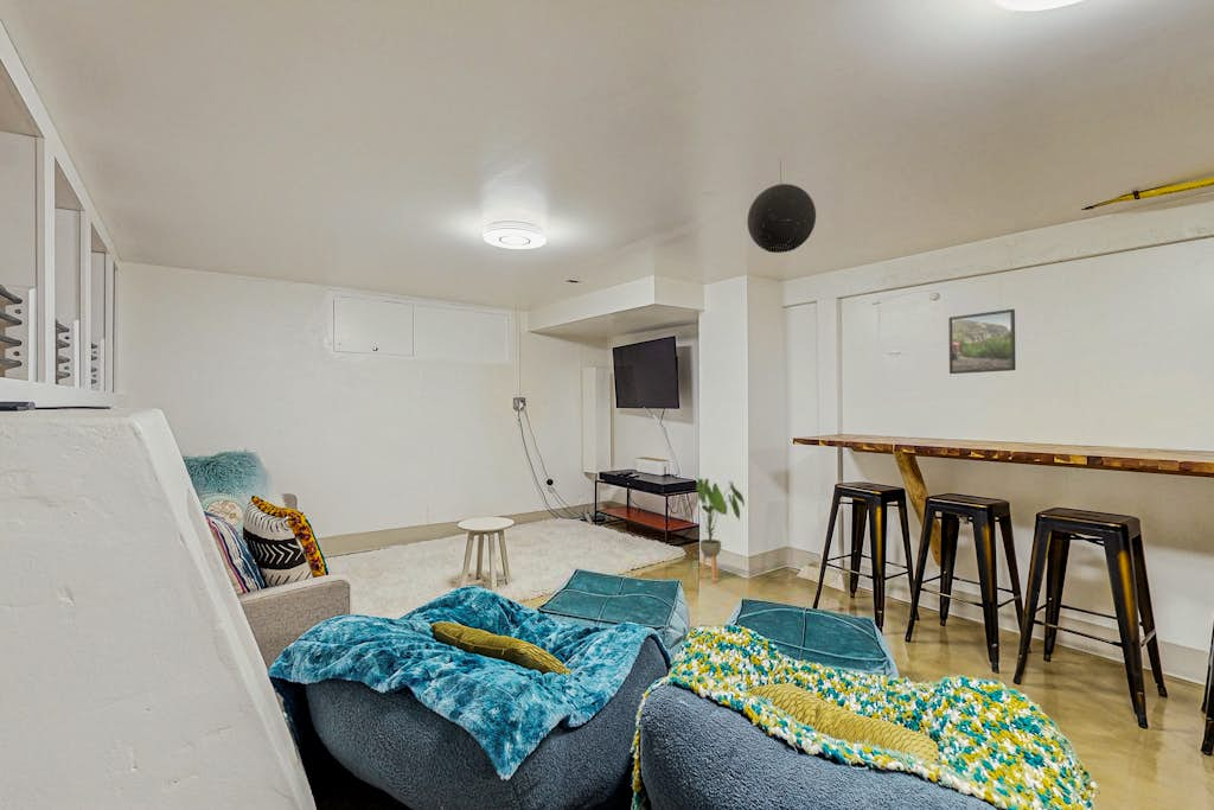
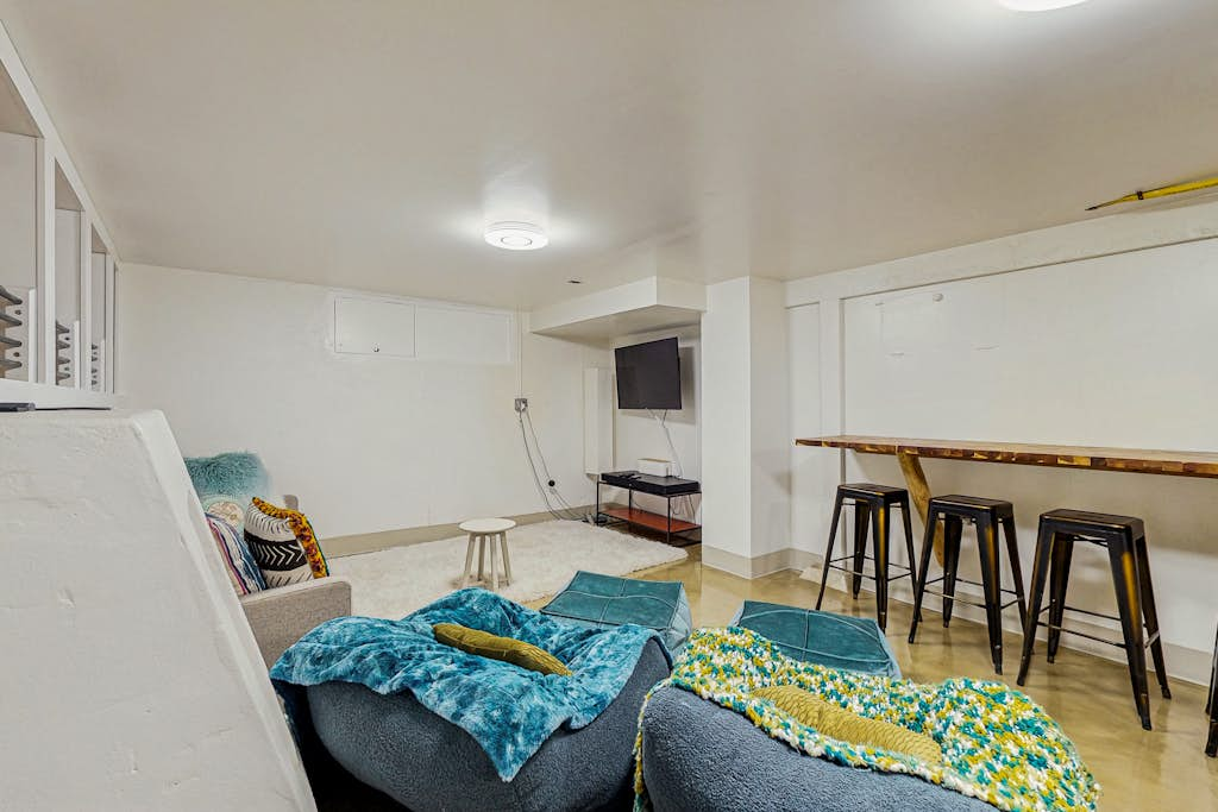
- pendant light (780, 204)
- house plant (715, 531)
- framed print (980, 343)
